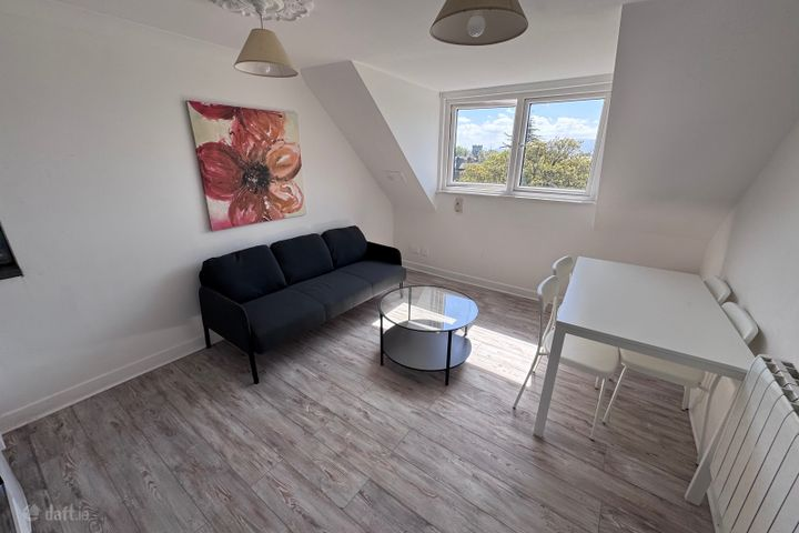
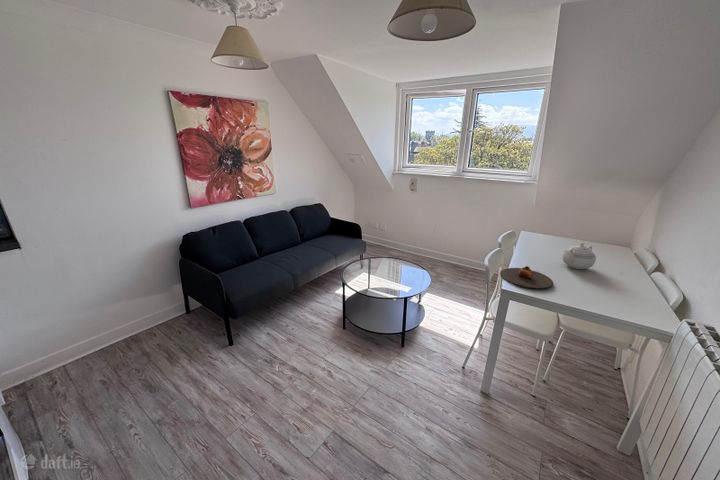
+ teapot (579, 255)
+ plate (526, 272)
